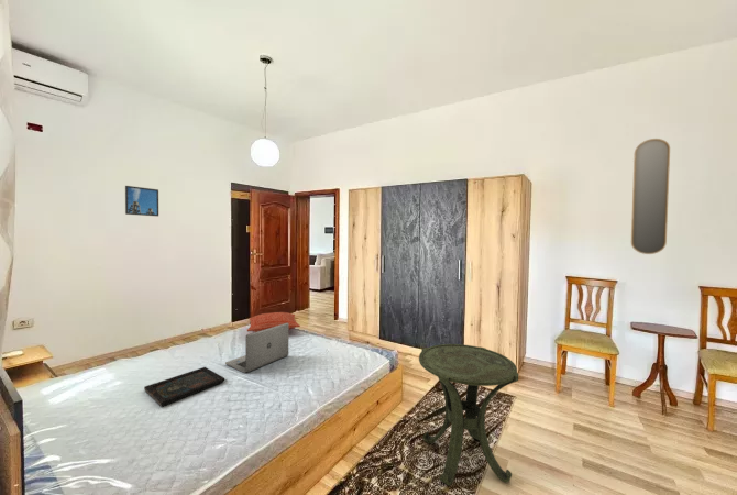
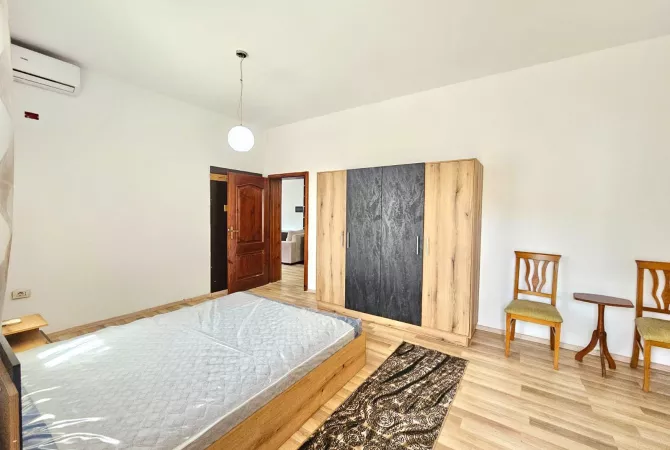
- tray (185, 384)
- laptop (257, 343)
- home mirror (649, 197)
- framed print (142, 201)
- pillow (273, 321)
- side table (464, 408)
